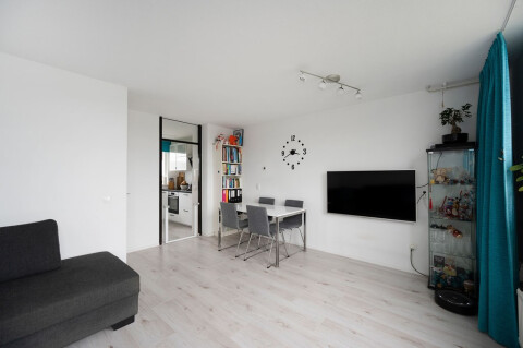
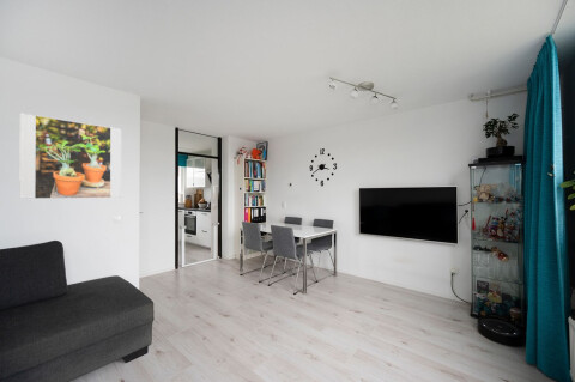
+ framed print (75, 159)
